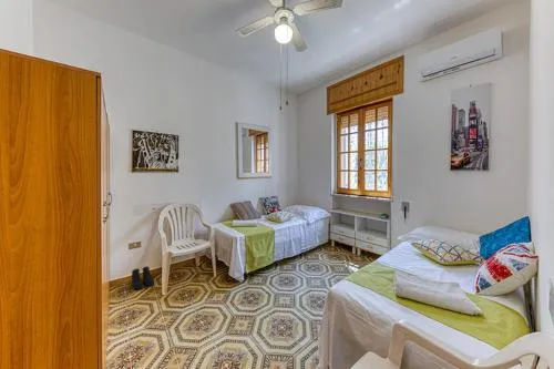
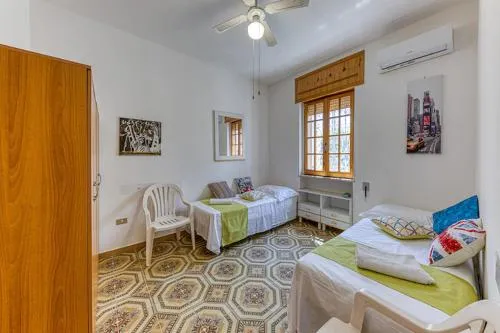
- boots (143, 276)
